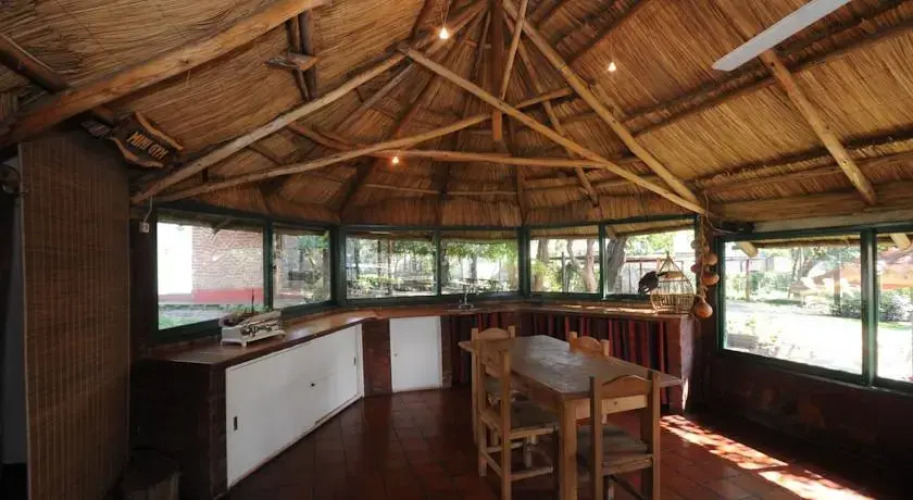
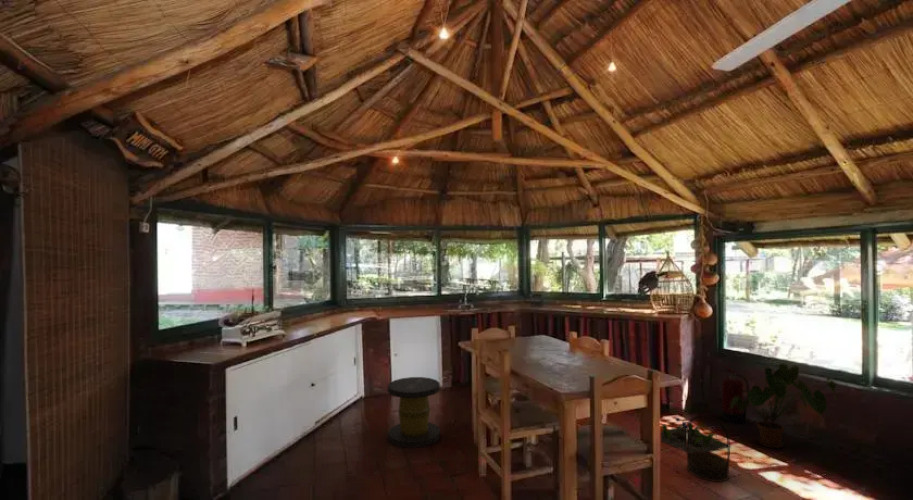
+ fire extinguisher (734, 394)
+ stool (414, 410)
+ potted plant (691, 430)
+ basket (706, 452)
+ house plant (784, 407)
